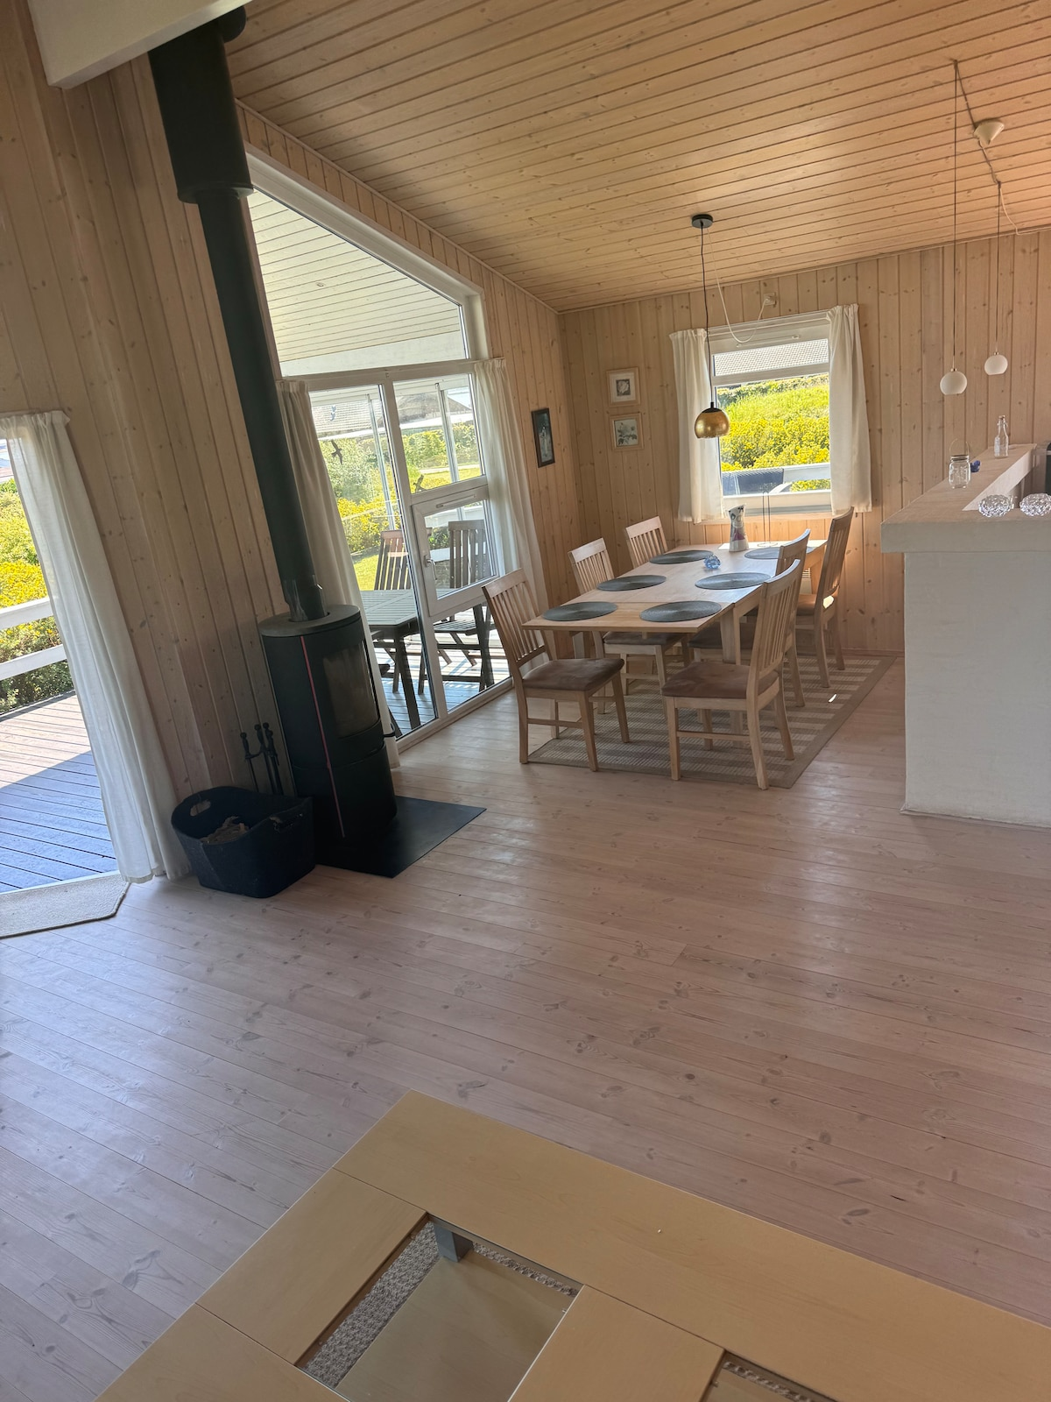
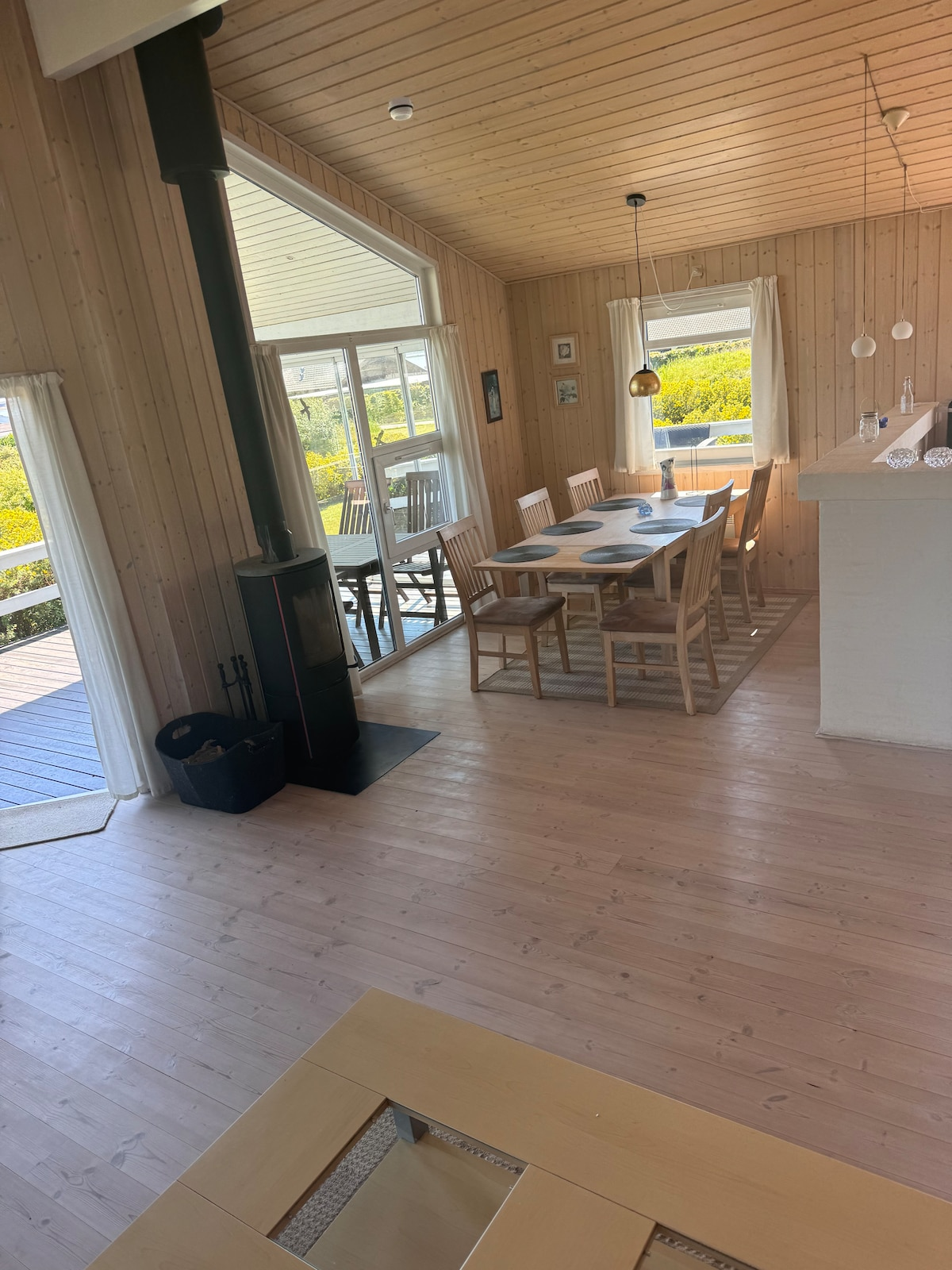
+ smoke detector (401, 109)
